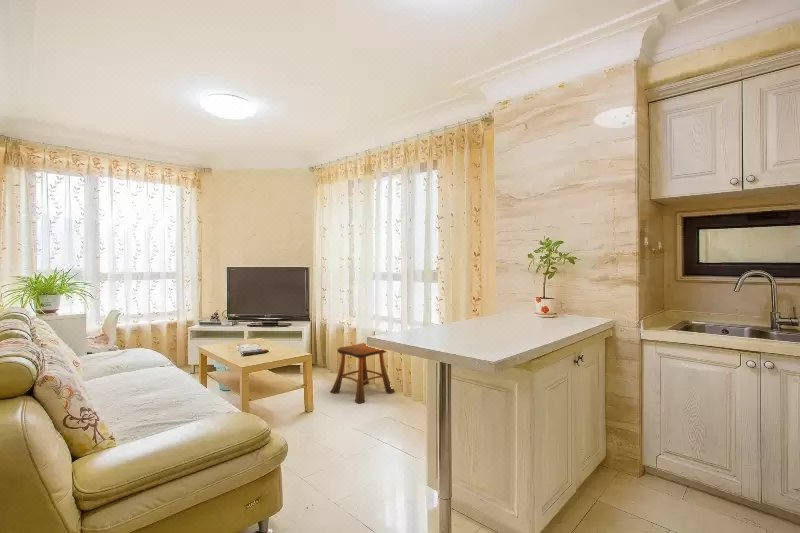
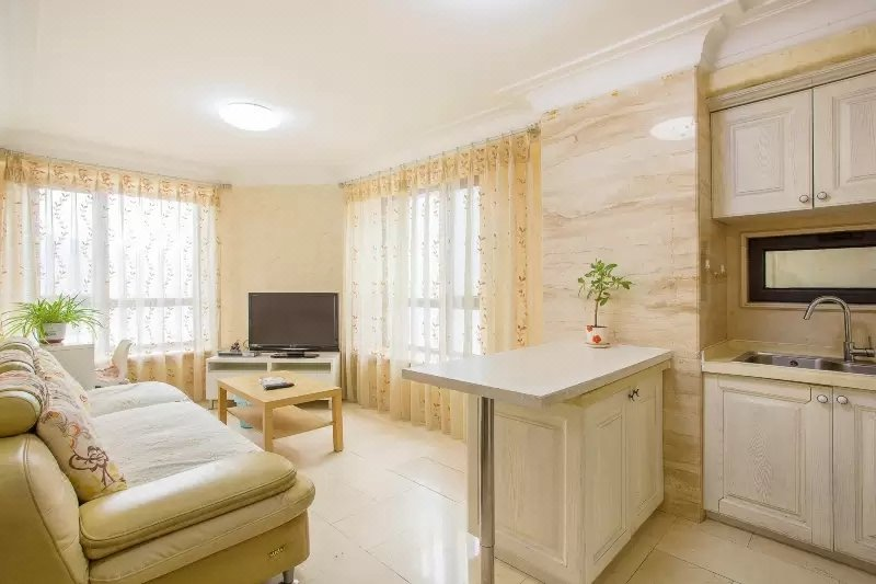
- stool (362, 369)
